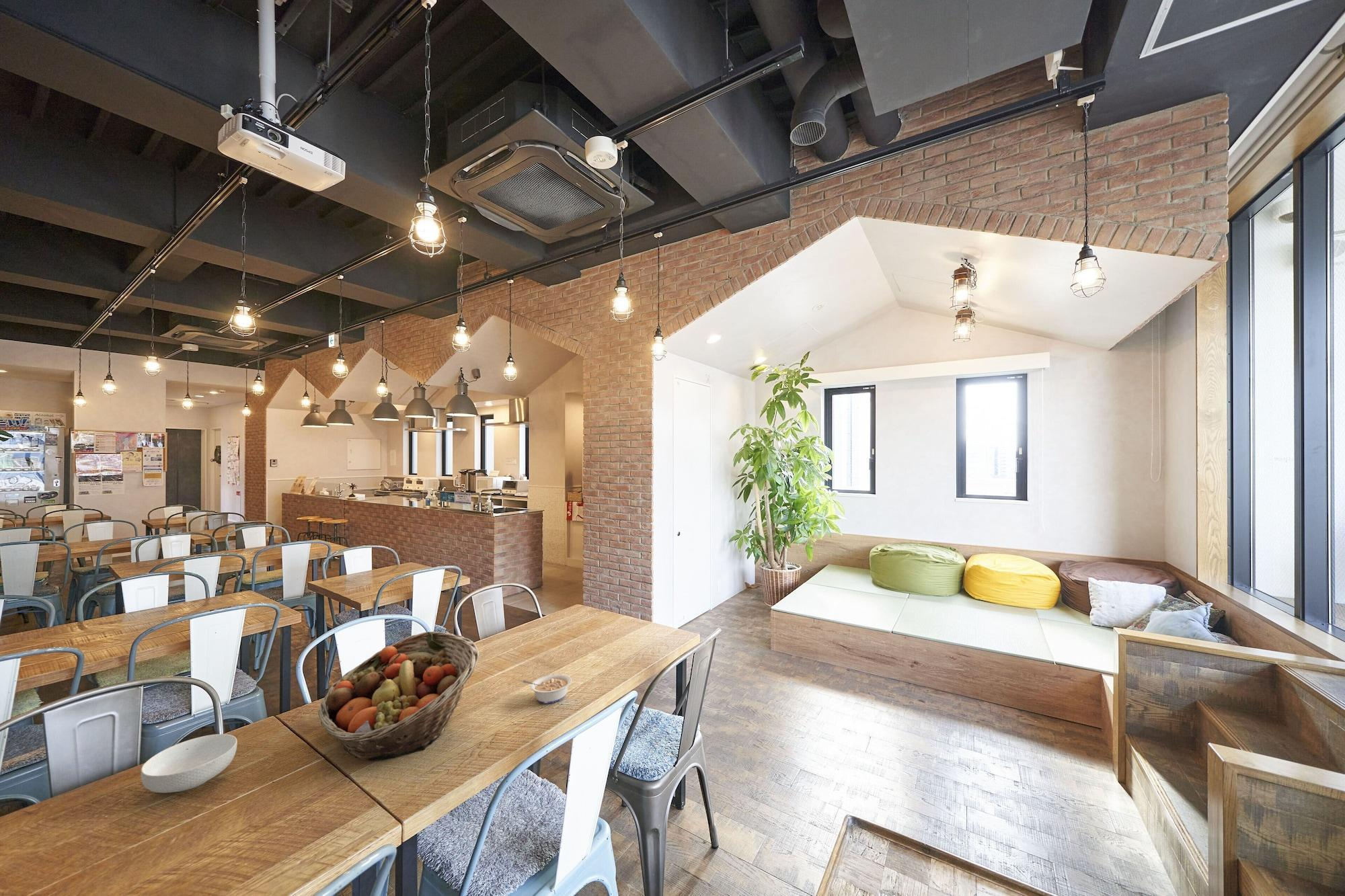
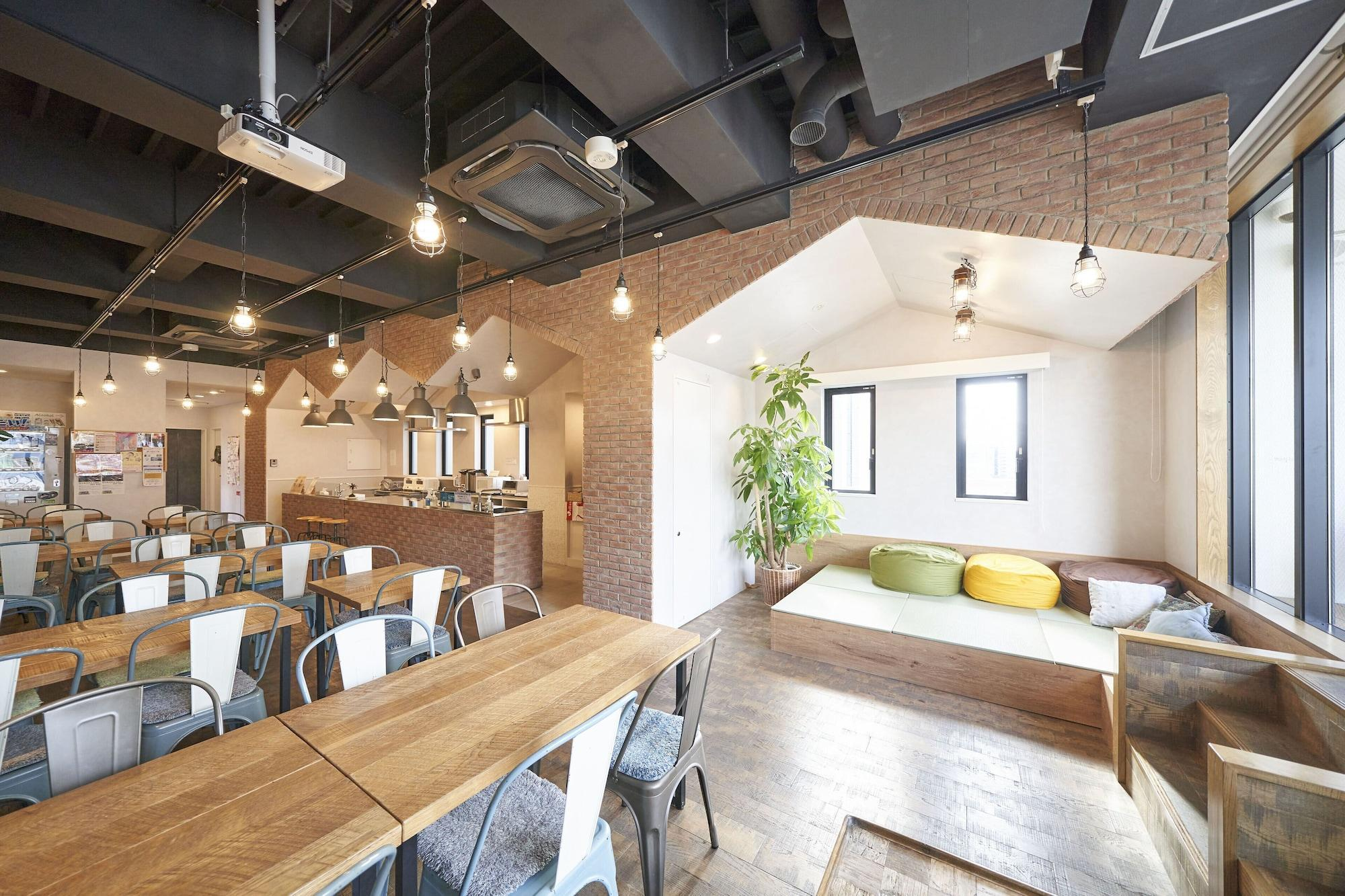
- fruit basket (403, 690)
- cereal bowl (191, 767)
- legume (549, 688)
